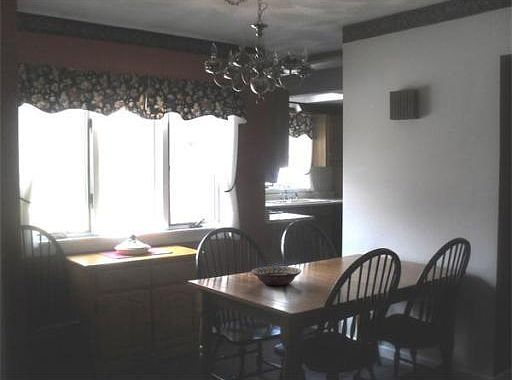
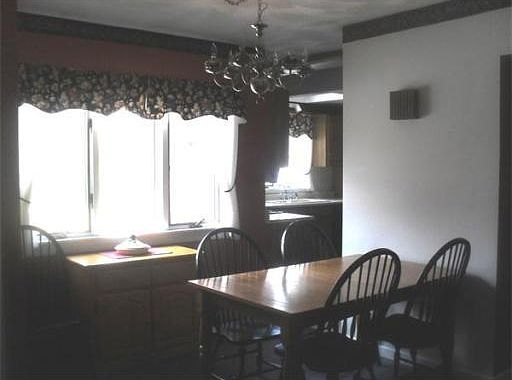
- decorative bowl (276, 276)
